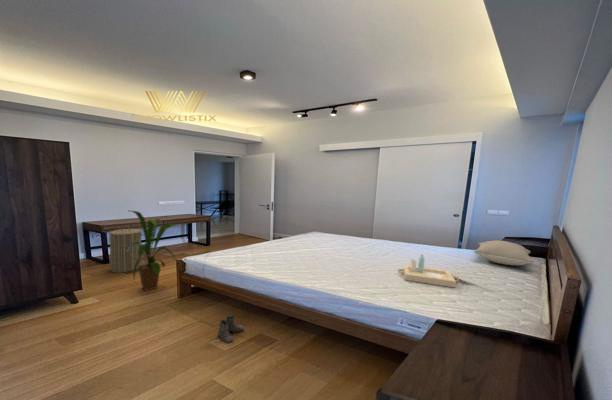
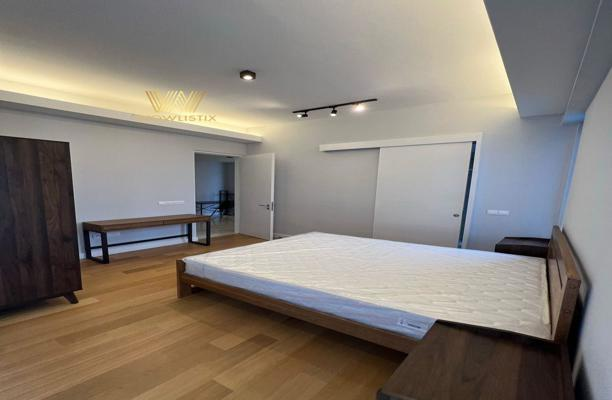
- boots (229, 327)
- house plant (155, 247)
- serving tray (428, 268)
- pillow (502, 251)
- laundry hamper (126, 246)
